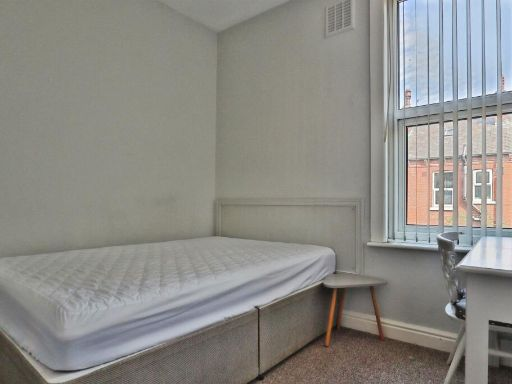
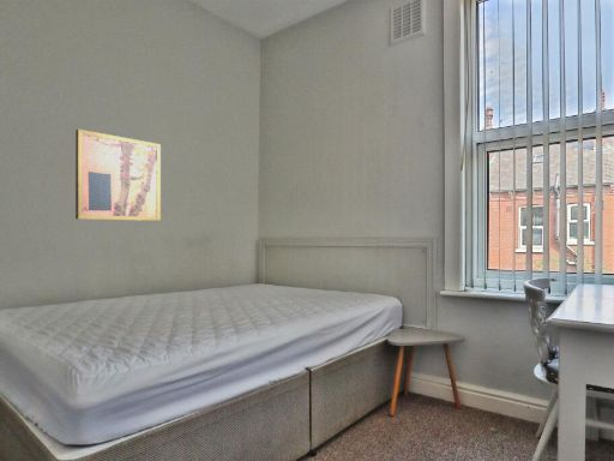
+ wall art (121, 178)
